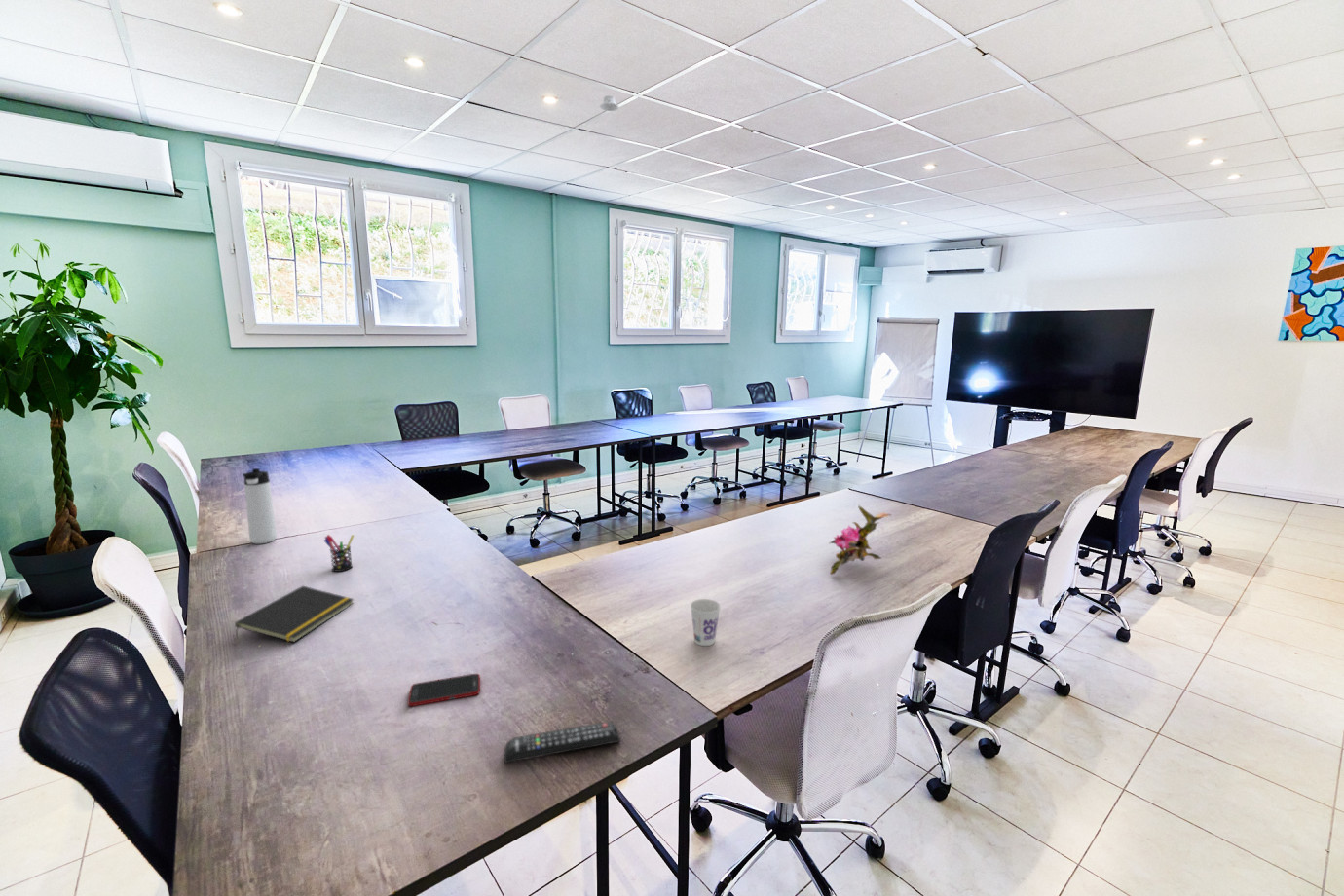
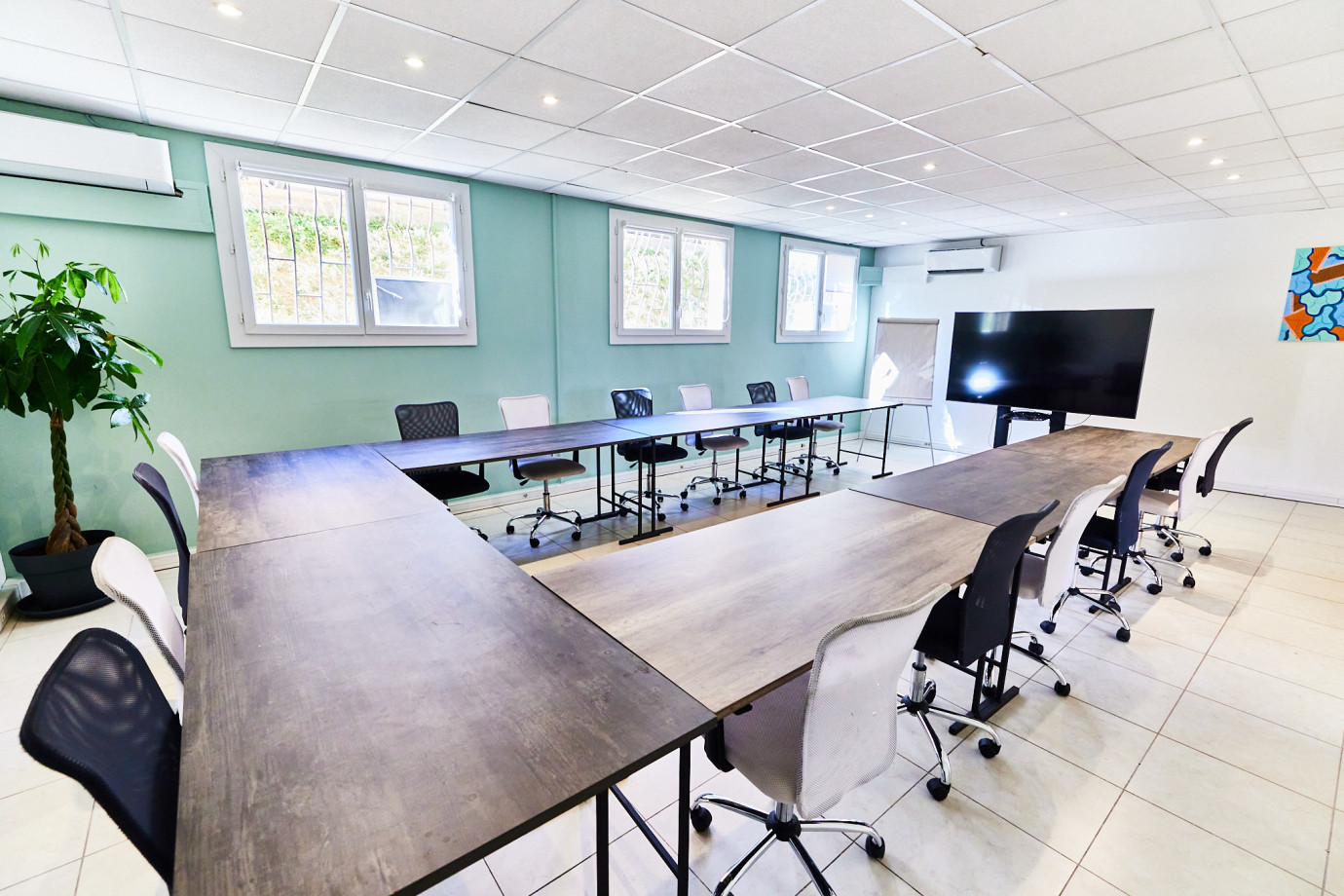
- thermos bottle (258, 506)
- recessed light (609, 102)
- pen holder (339, 551)
- cup (704, 622)
- notepad (298, 612)
- remote control (563, 742)
- cell phone (445, 690)
- flower (859, 537)
